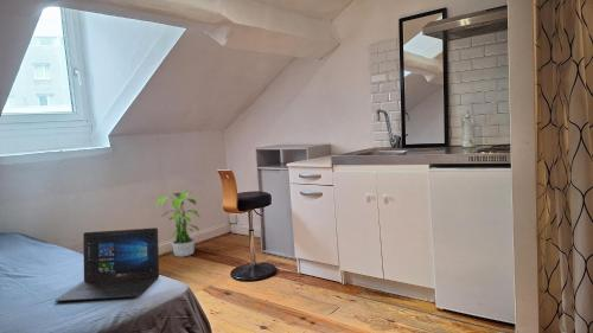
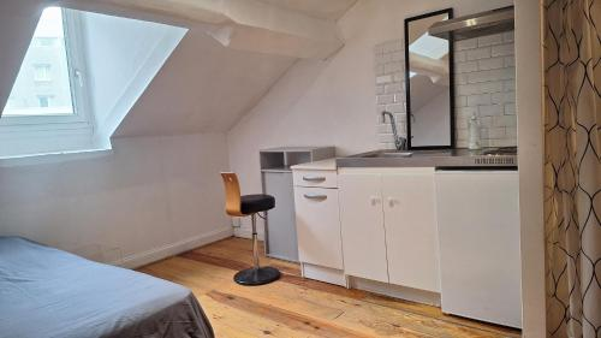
- potted plant (179, 223)
- laptop (109, 262)
